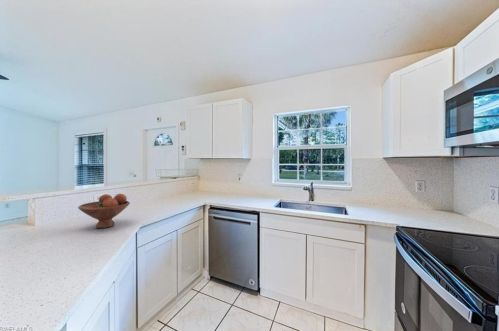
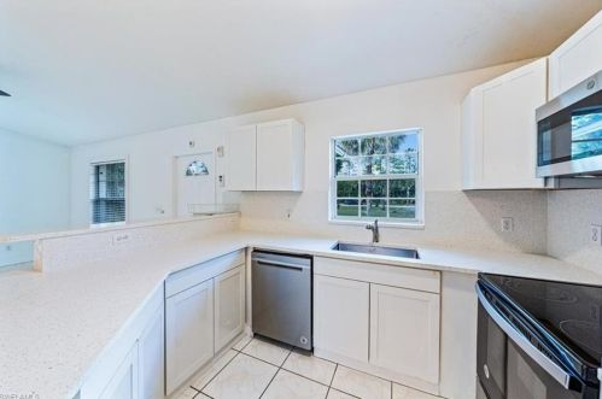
- fruit bowl (105, 210)
